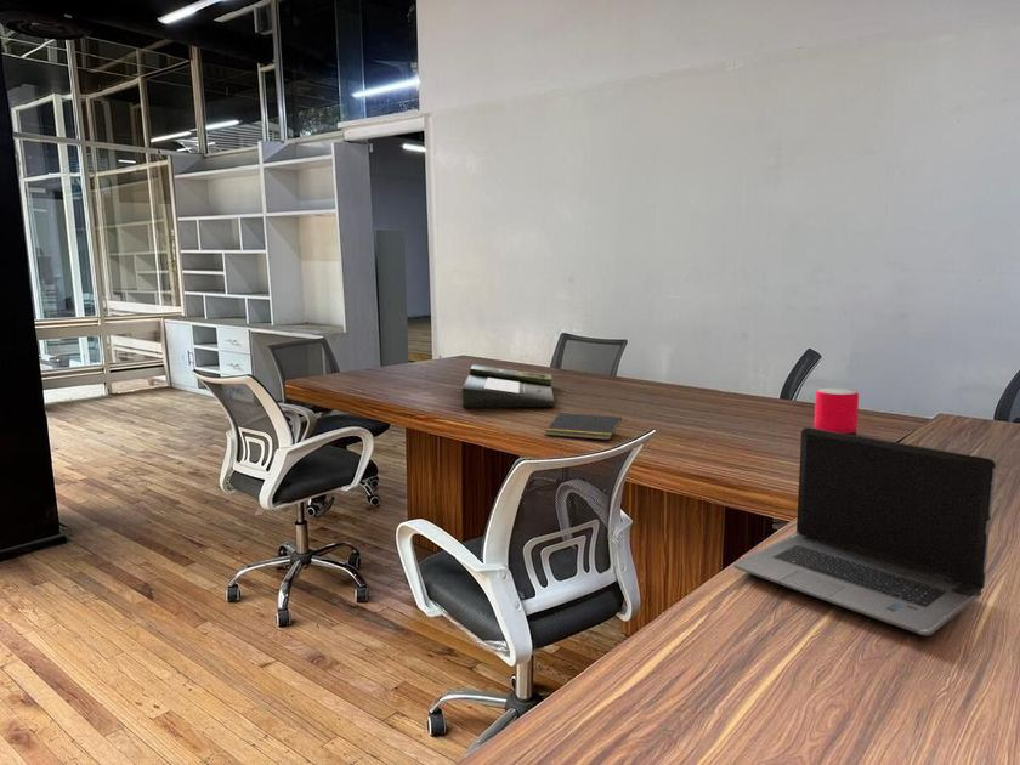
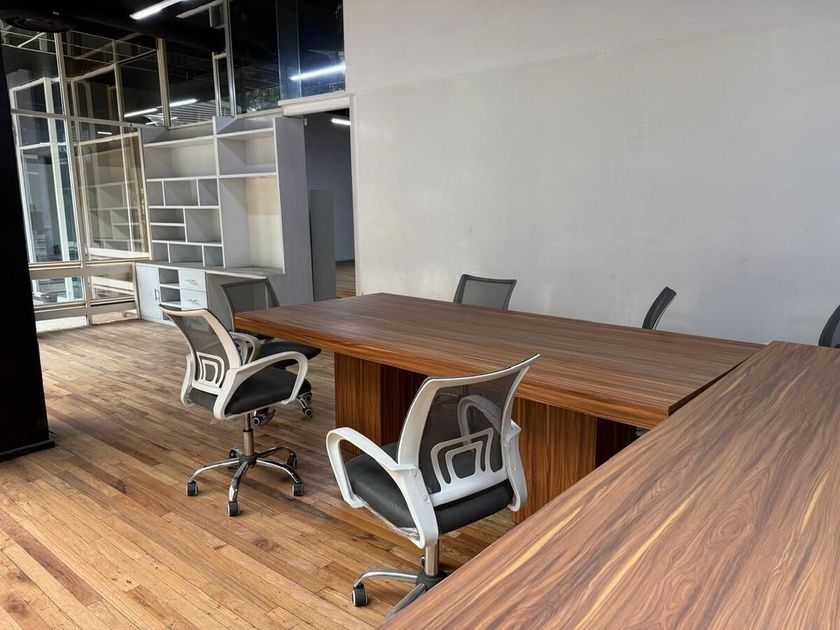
- notepad (583, 425)
- document tray (510, 382)
- speaker (835, 412)
- laptop computer (855, 520)
